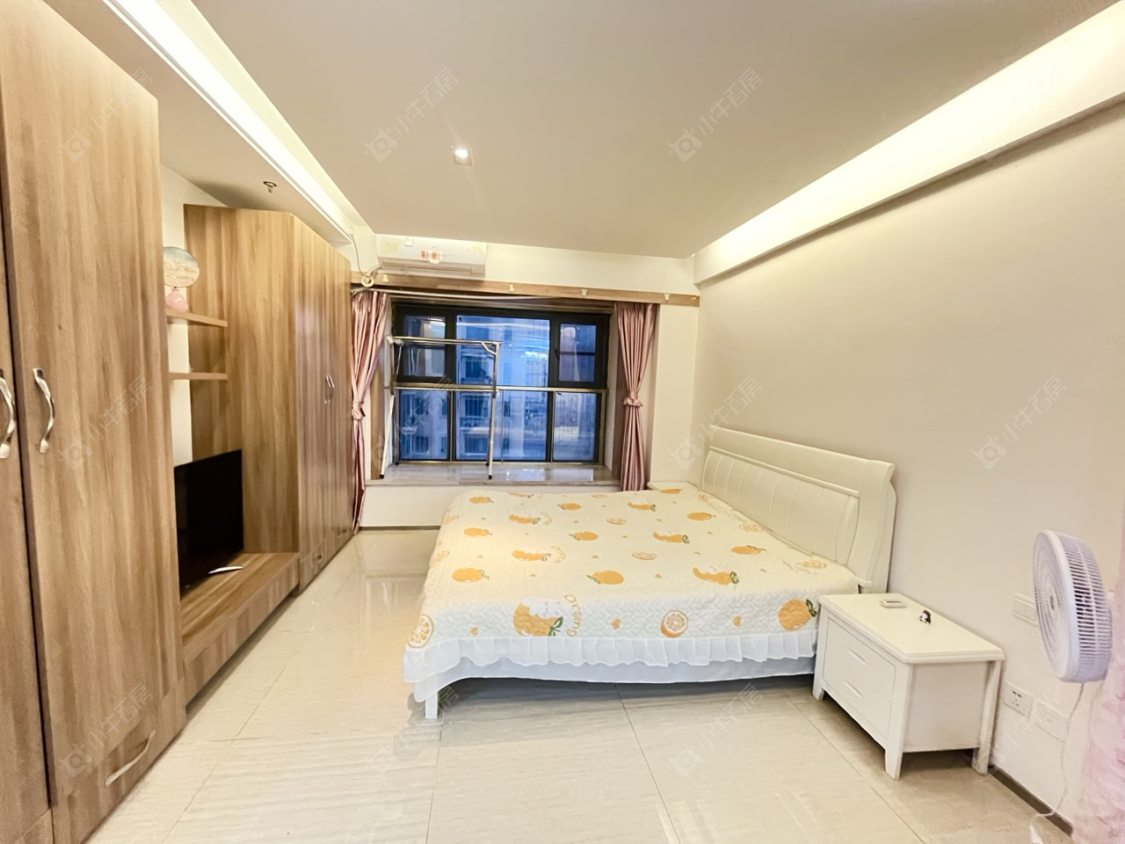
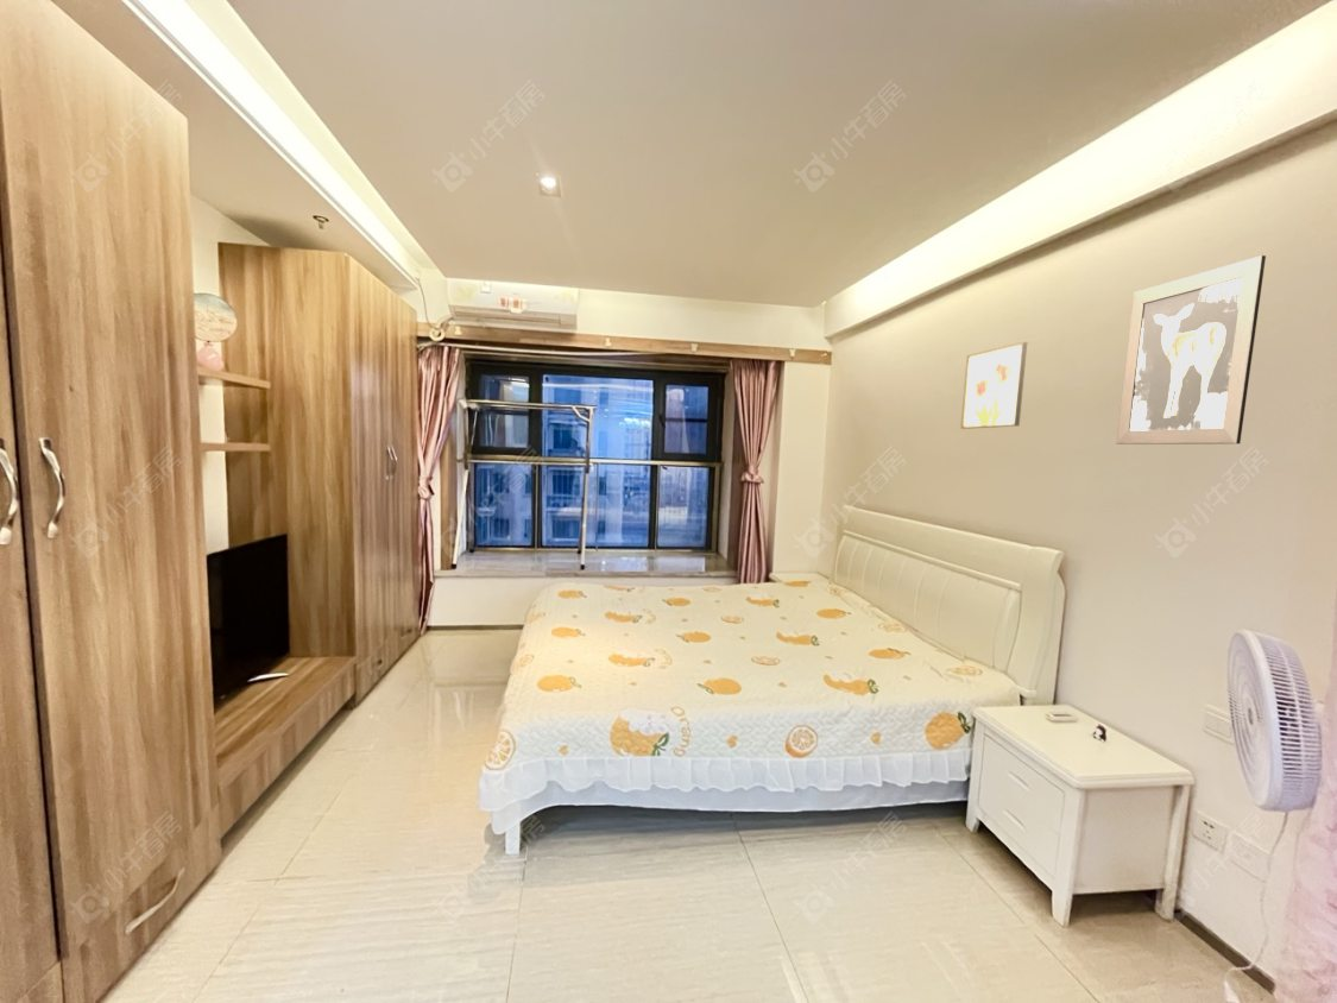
+ wall art (992, 389)
+ wall art (1181, 361)
